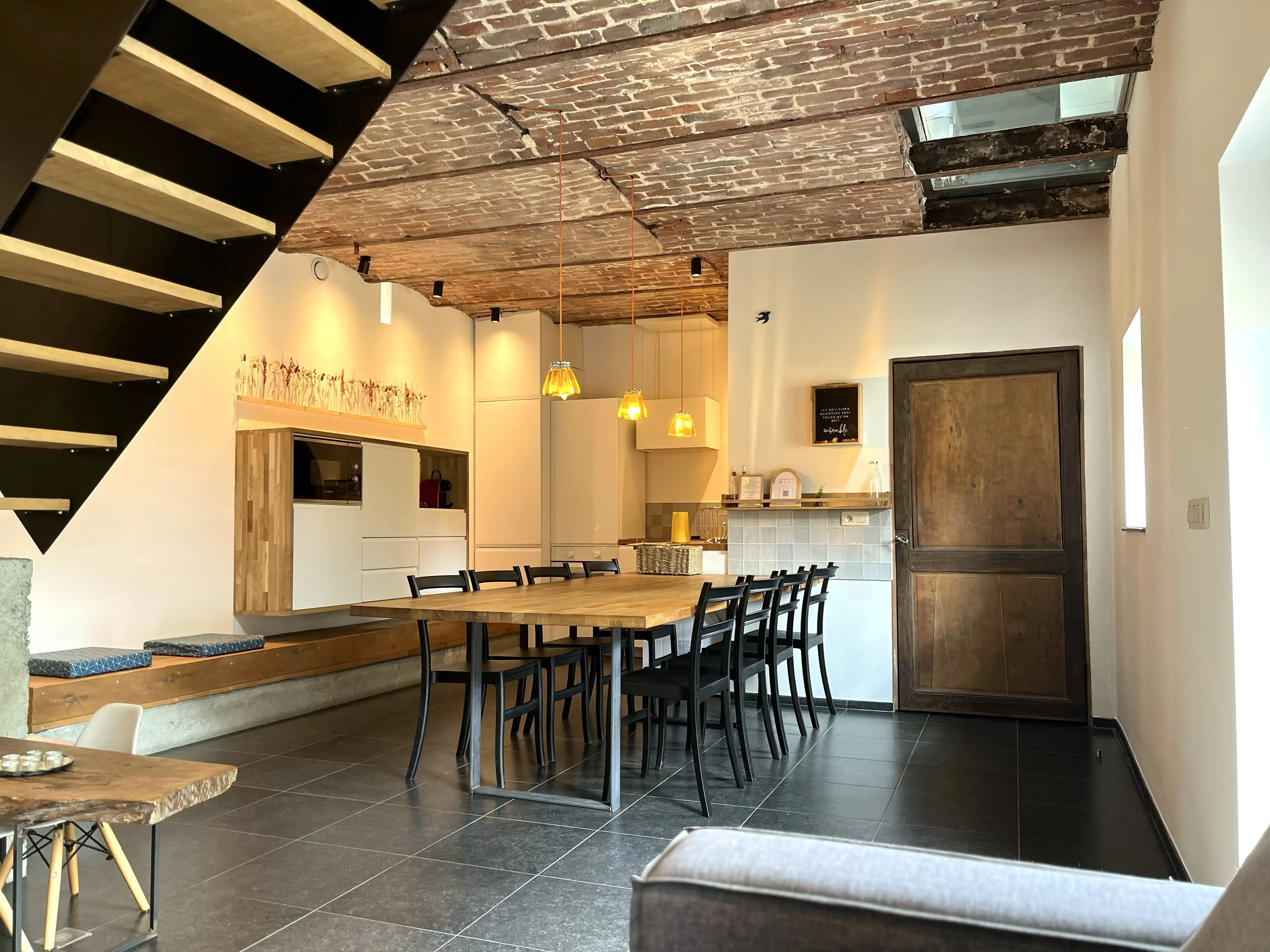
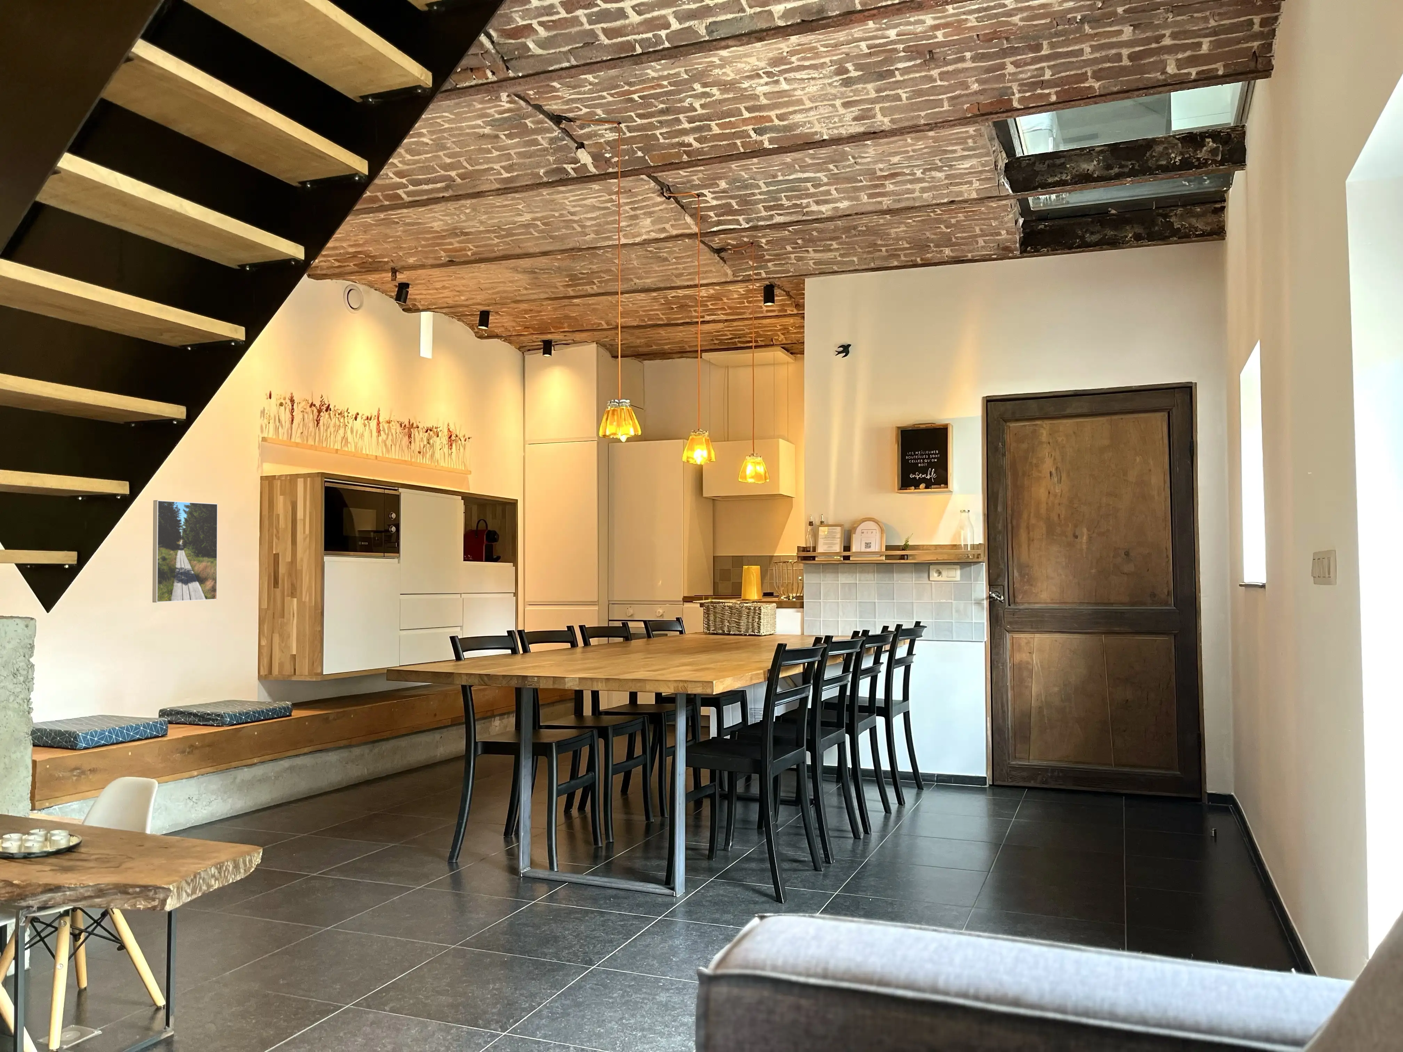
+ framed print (187, 551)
